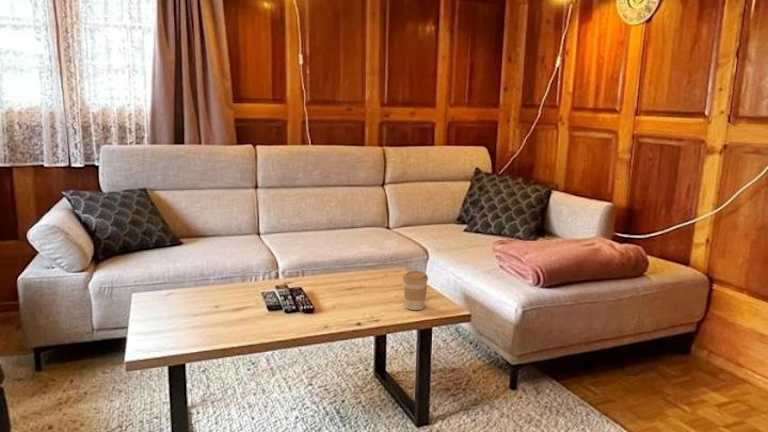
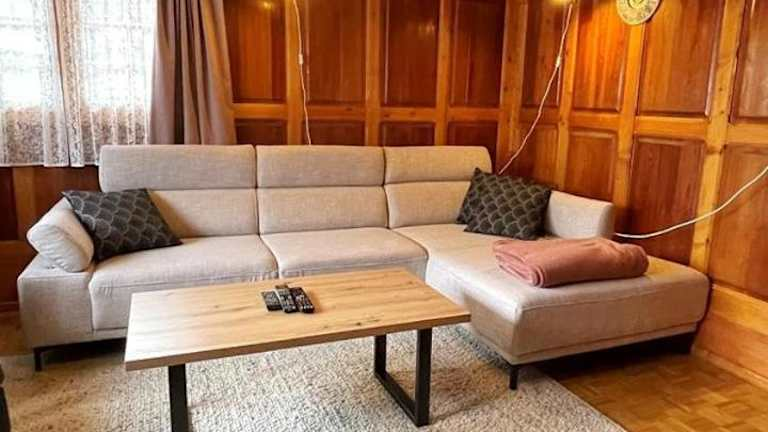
- coffee cup (415, 290)
